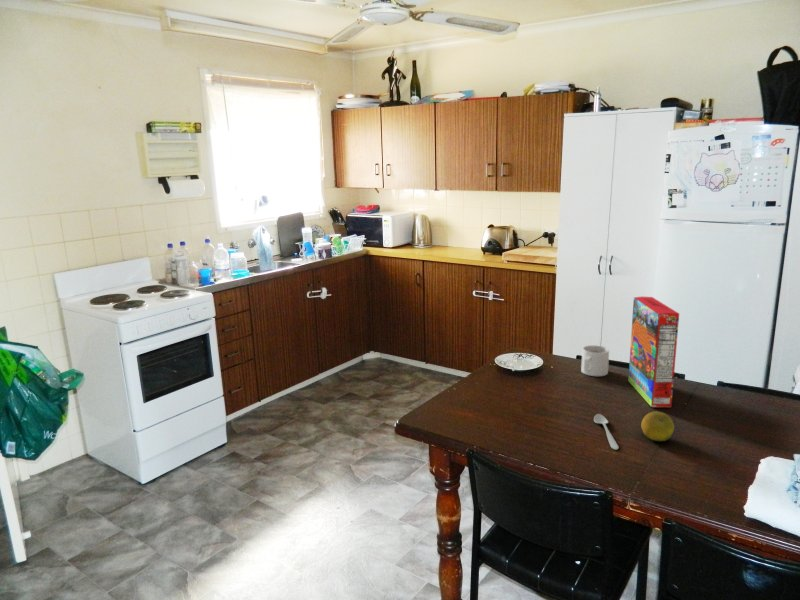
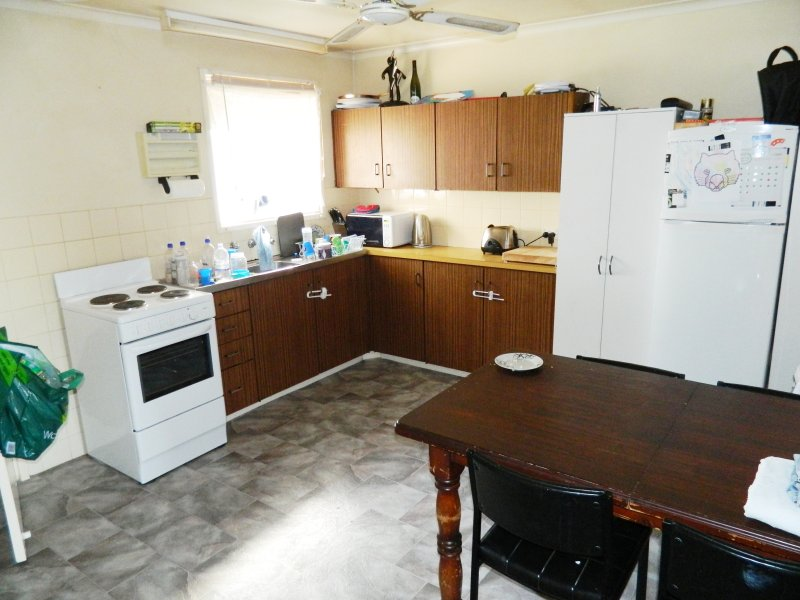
- cereal box (651, 349)
- fruit (657, 426)
- spoon (606, 430)
- mug (595, 361)
